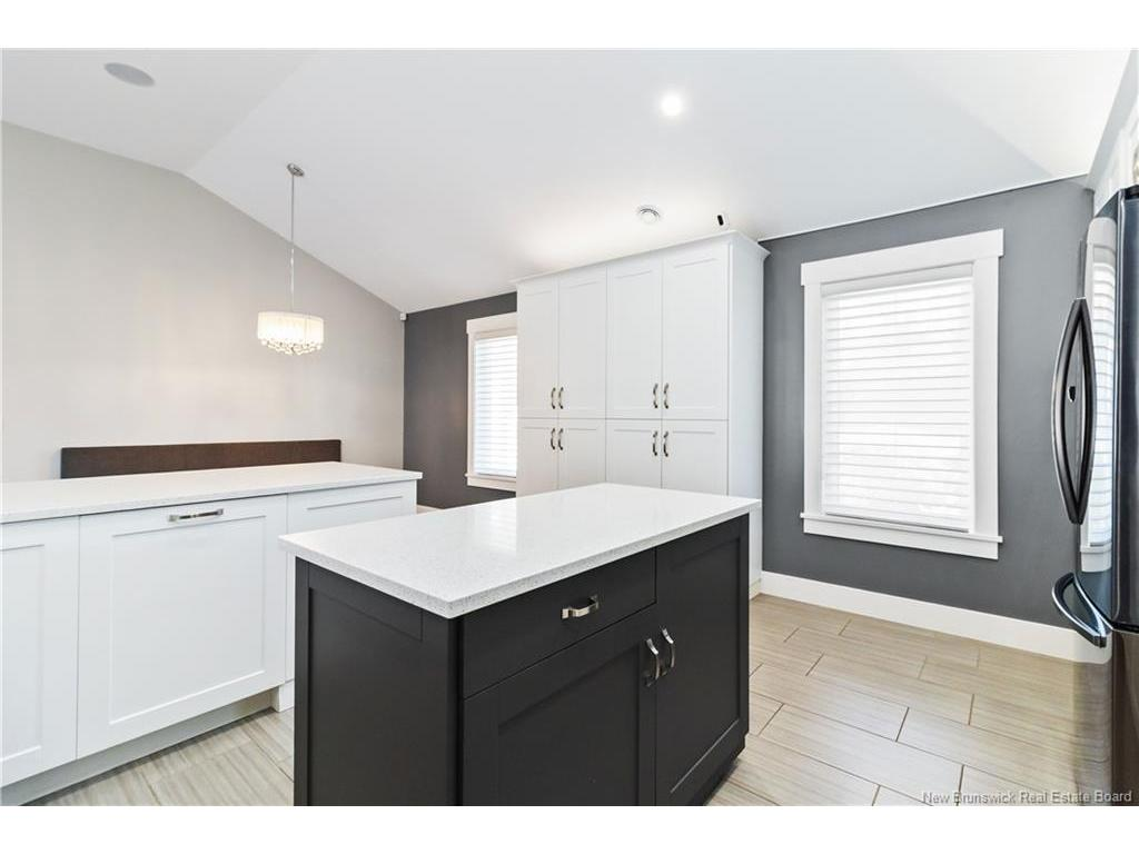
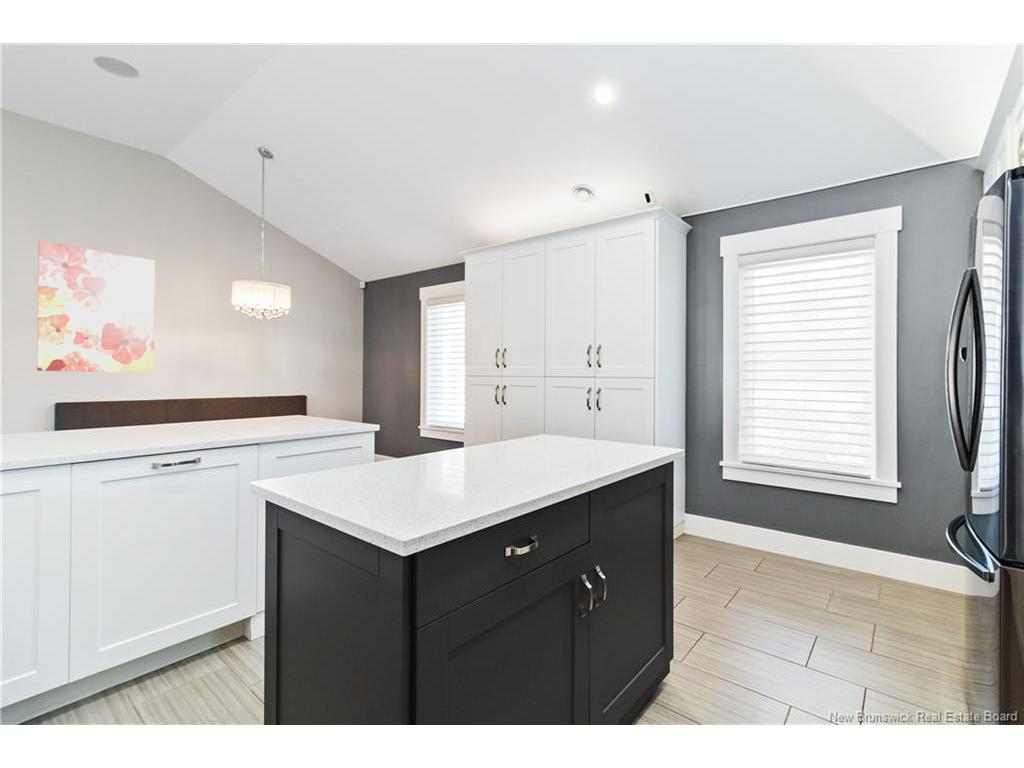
+ wall art (100, 311)
